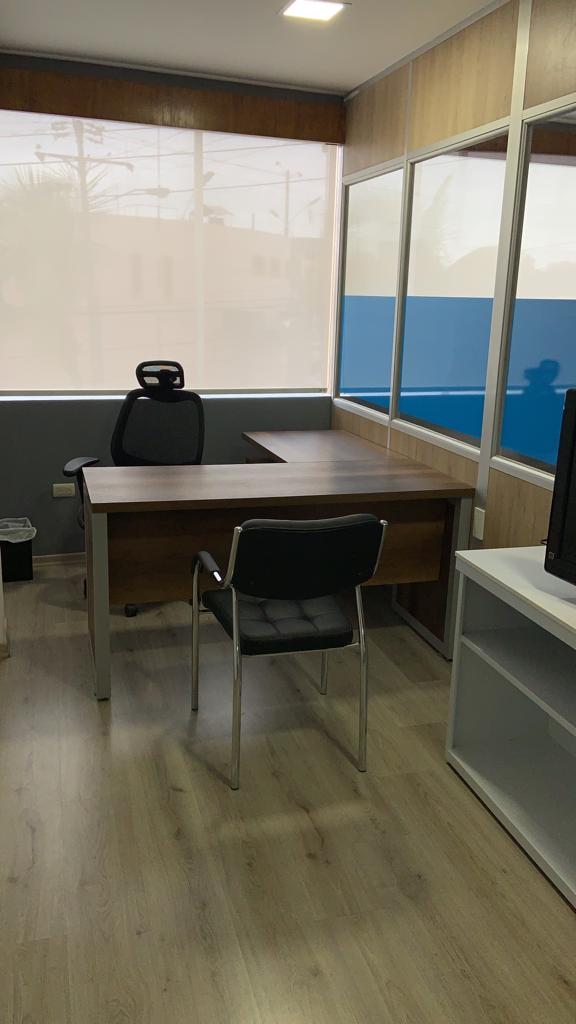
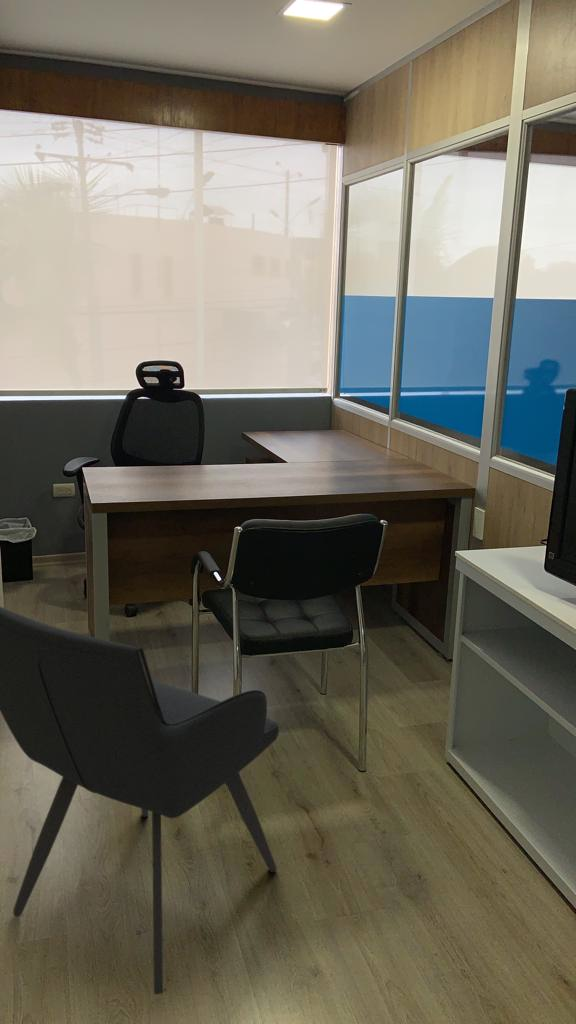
+ armchair (137, 754)
